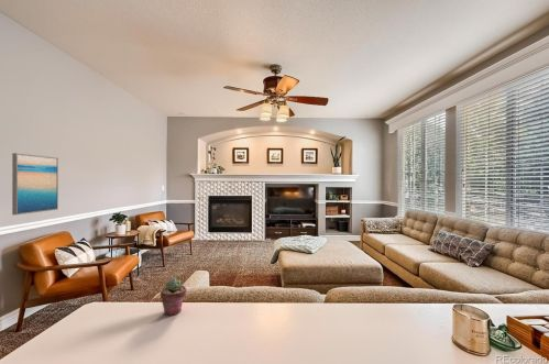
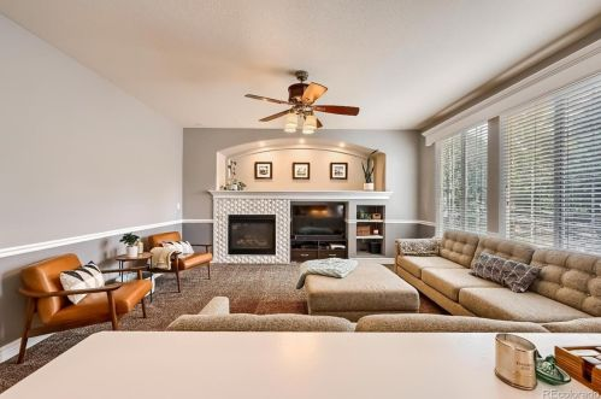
- wall art (36, 184)
- potted succulent (173, 295)
